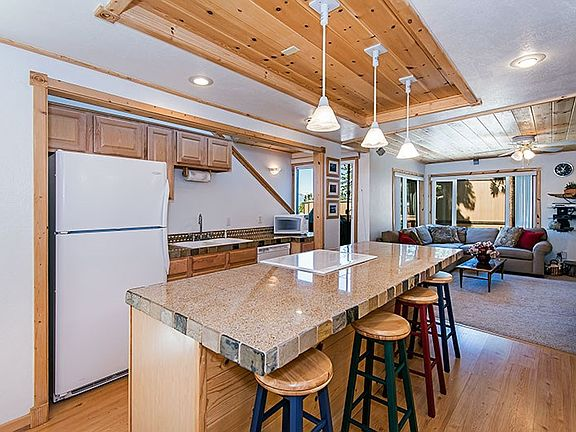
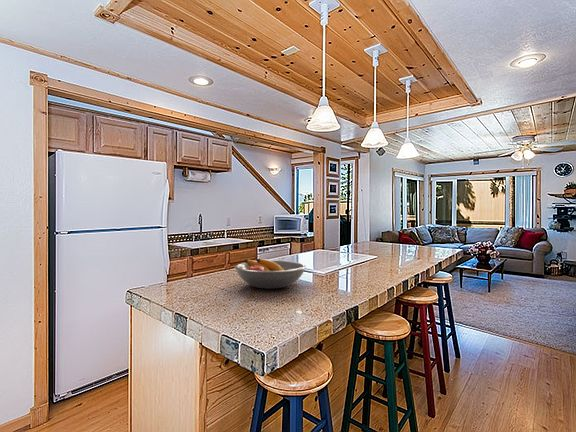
+ fruit bowl (270, 273)
